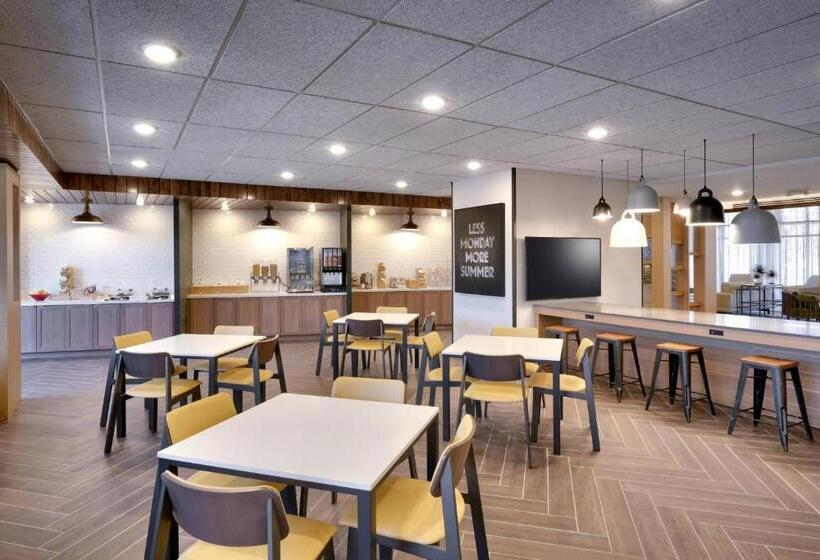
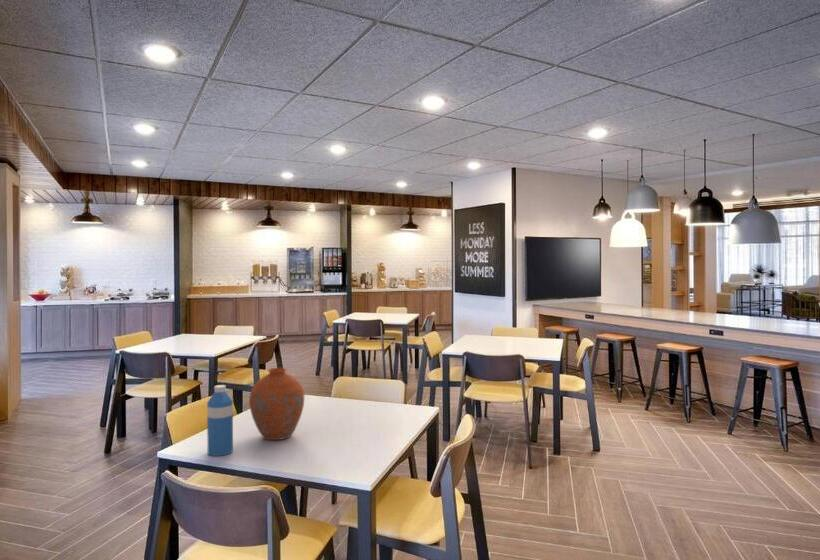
+ vase (277, 402)
+ water bottle (220, 418)
